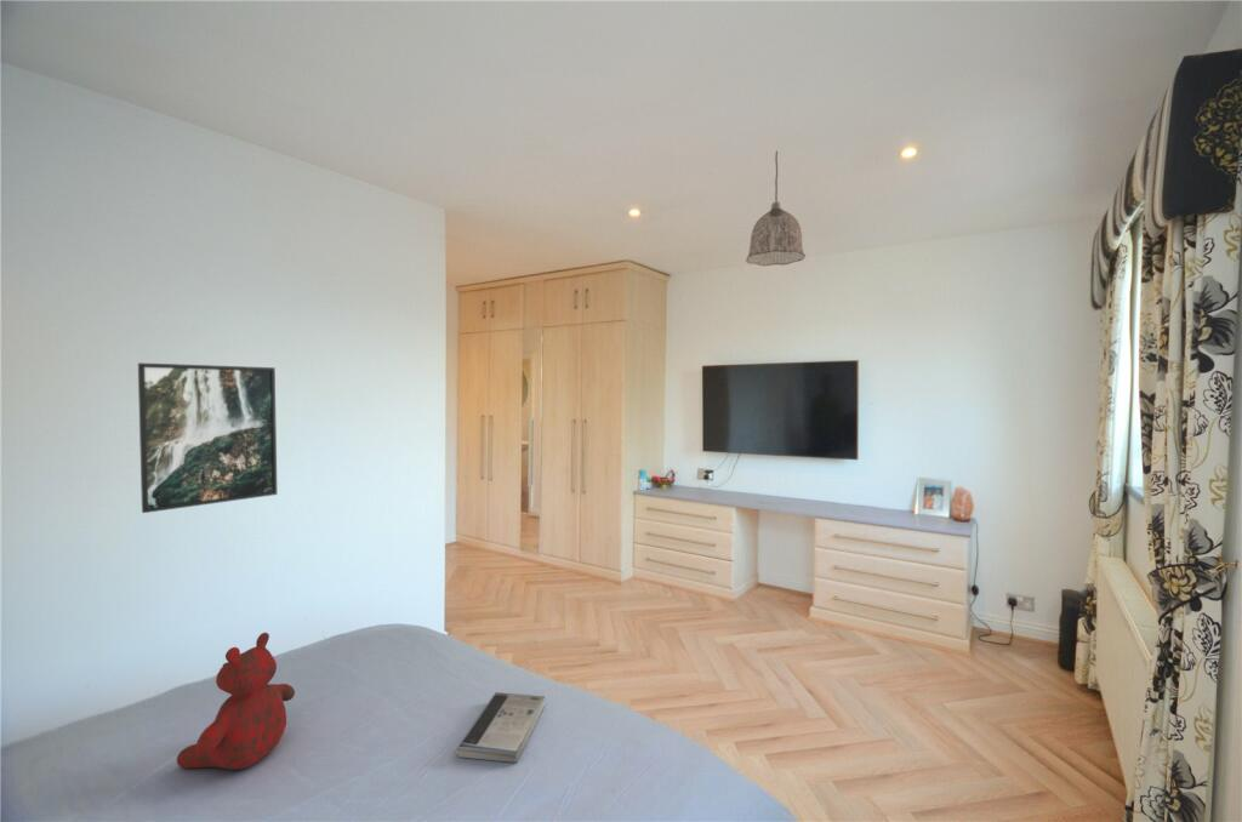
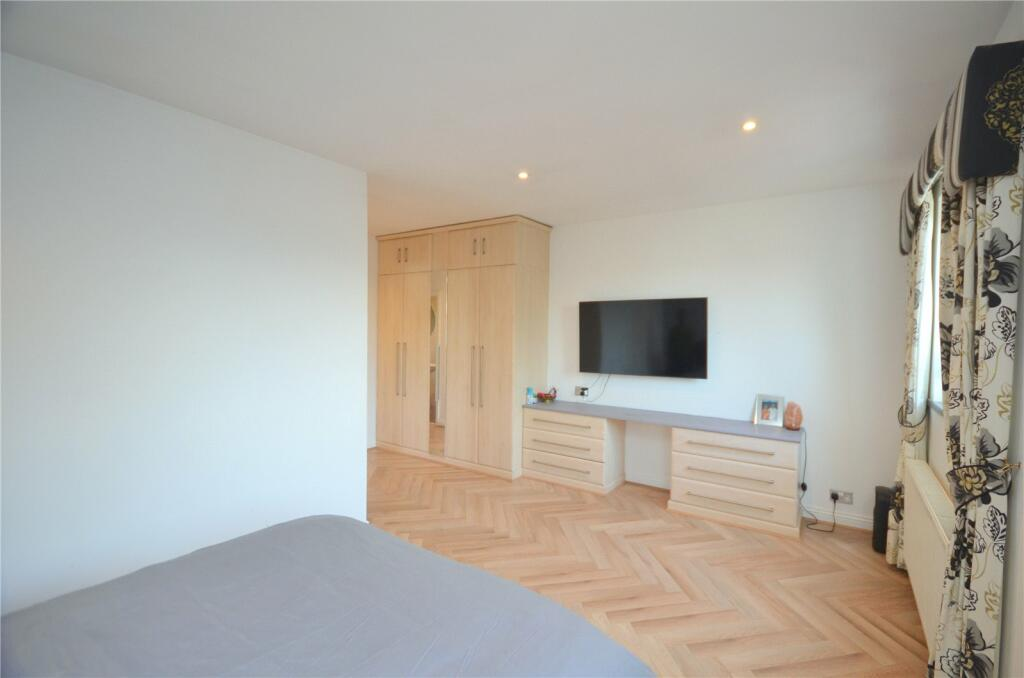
- teddy bear (234, 697)
- book (503, 724)
- pendant lamp (775, 205)
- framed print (213, 434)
